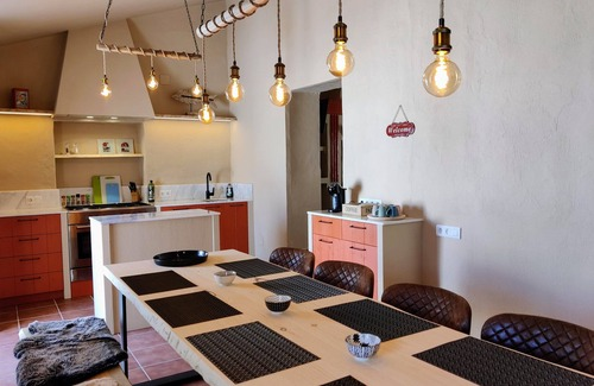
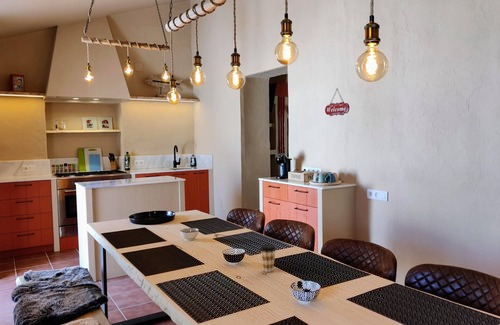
+ coffee cup (268, 258)
